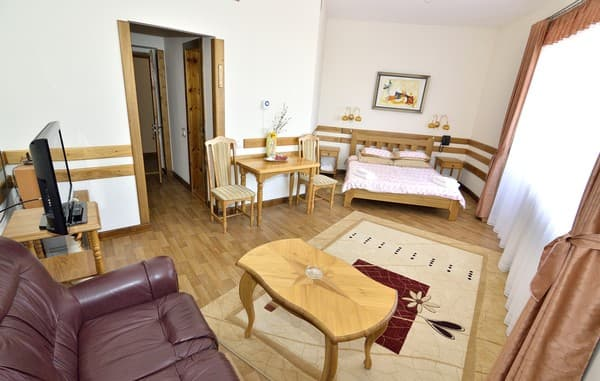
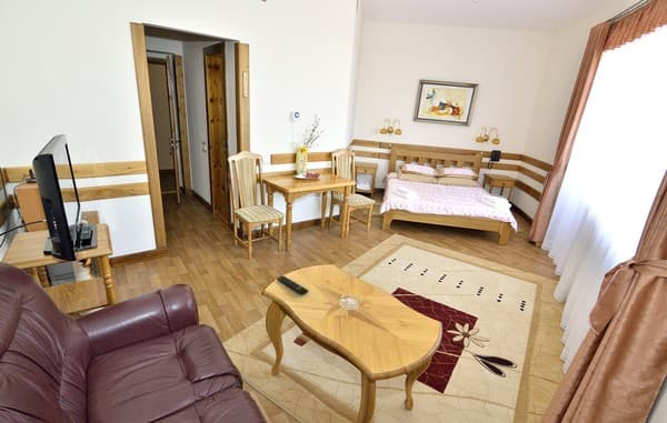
+ remote control (291, 284)
